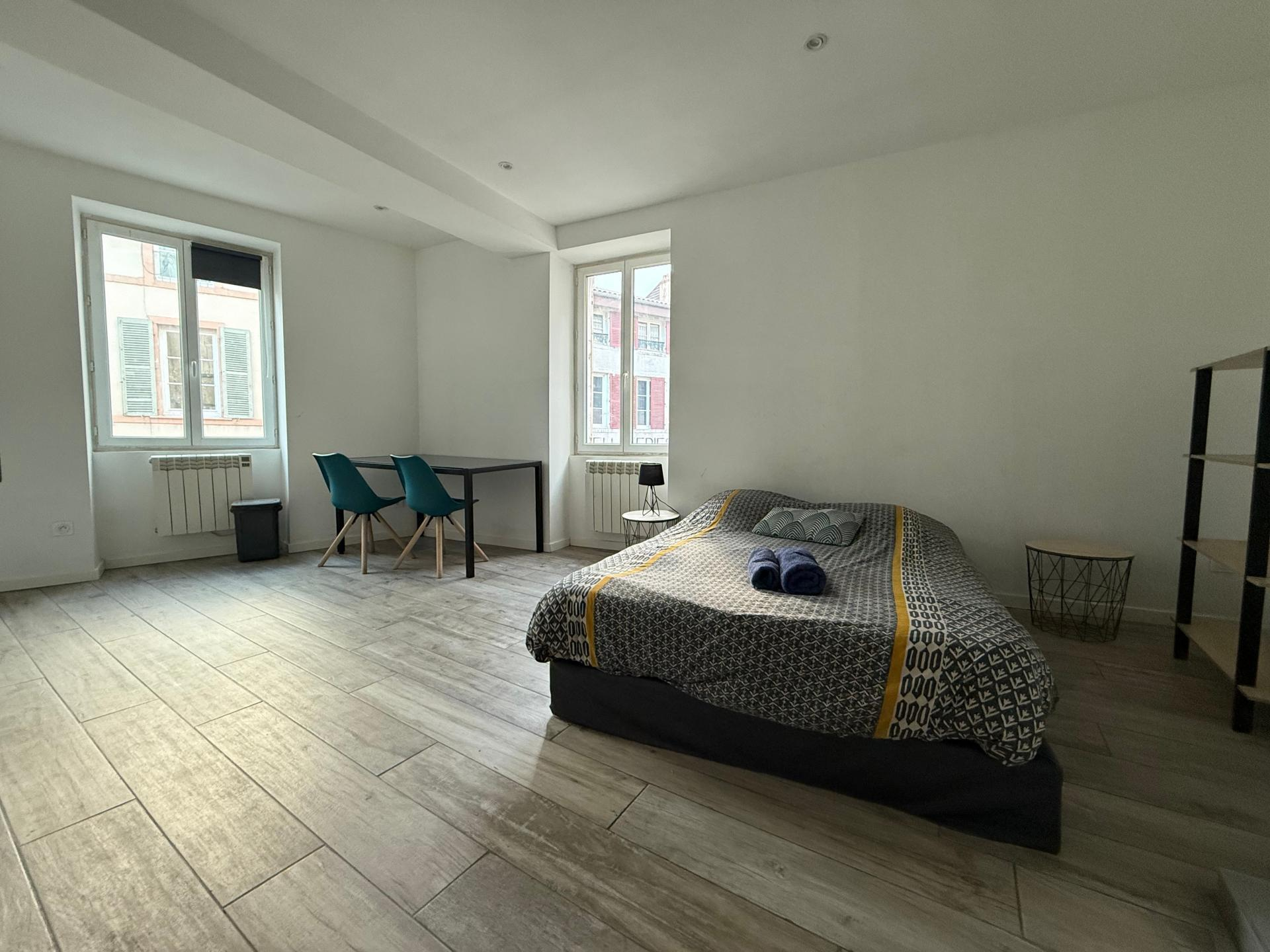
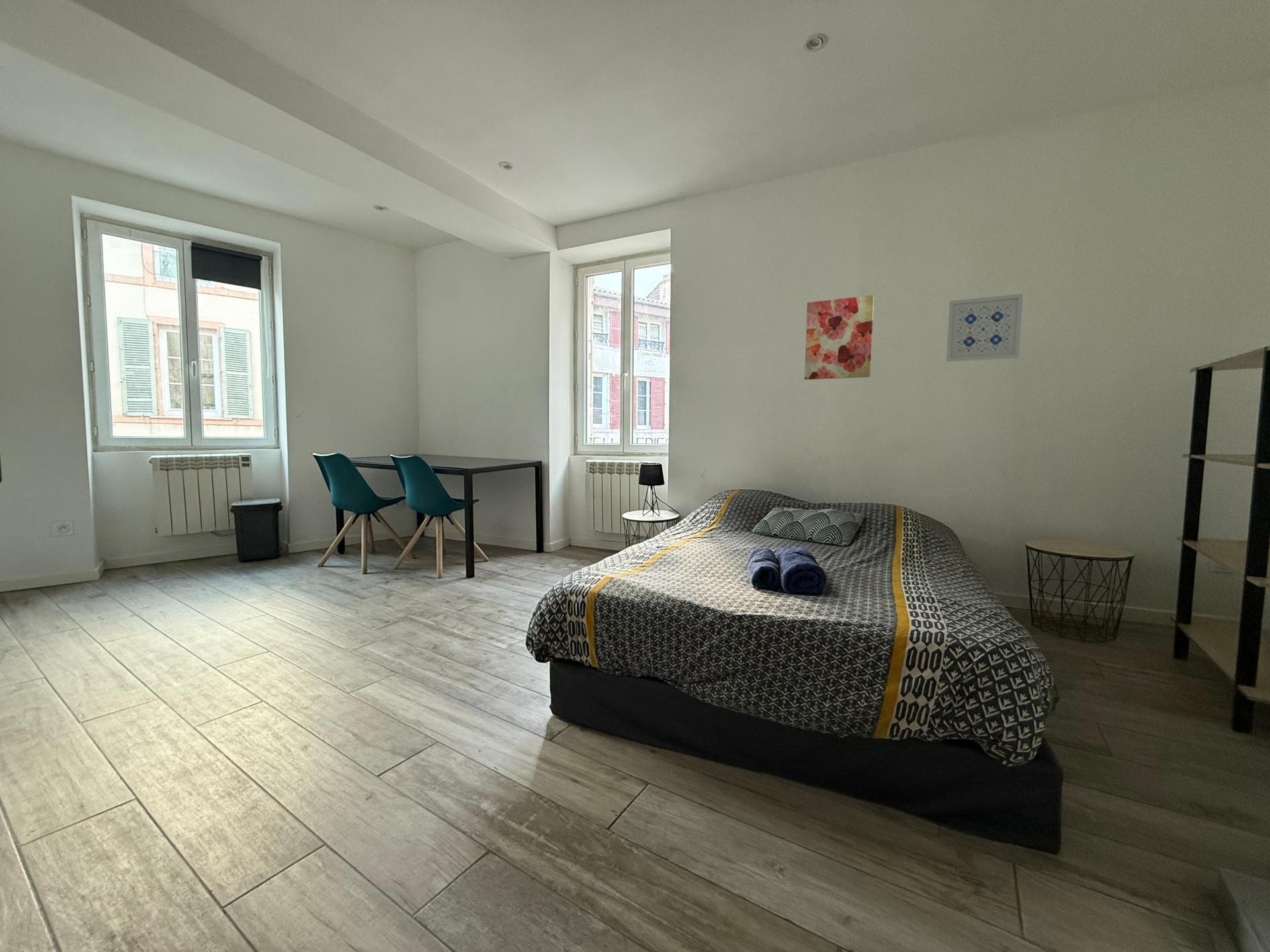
+ wall art (983, 329)
+ wall art (838, 338)
